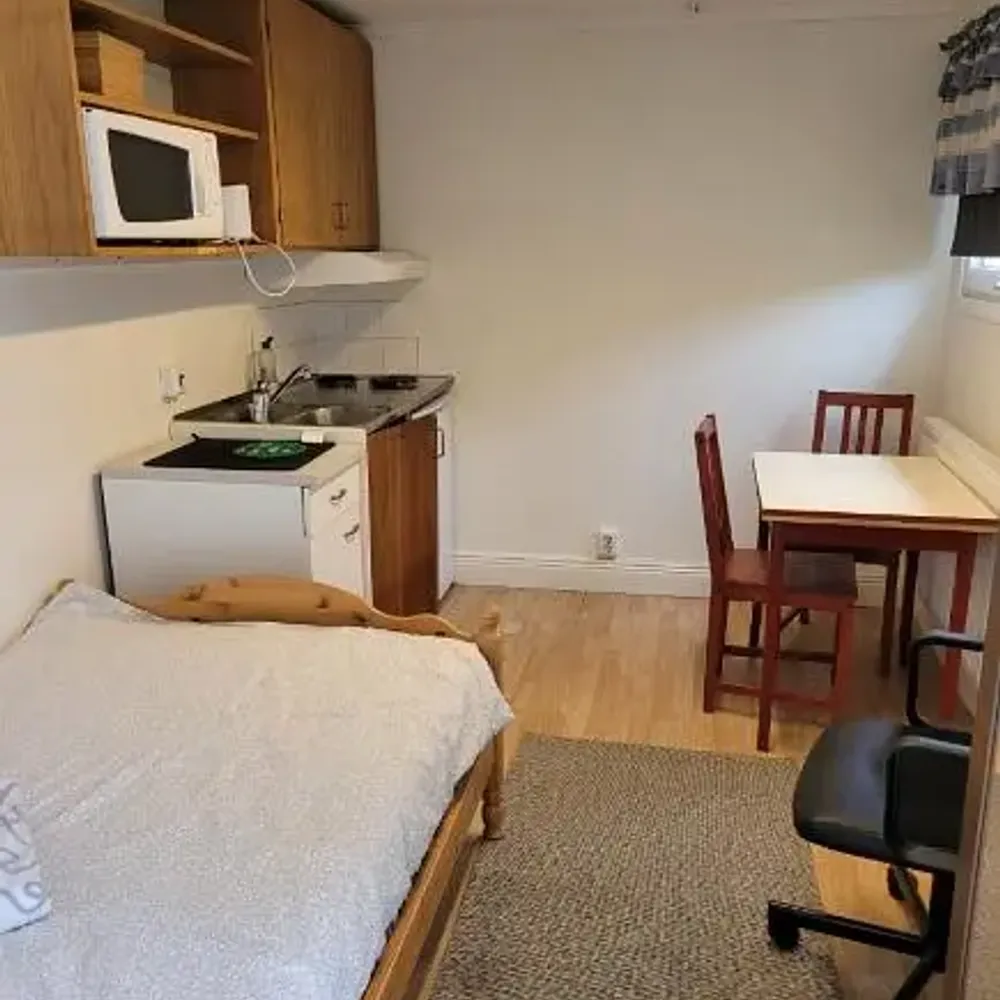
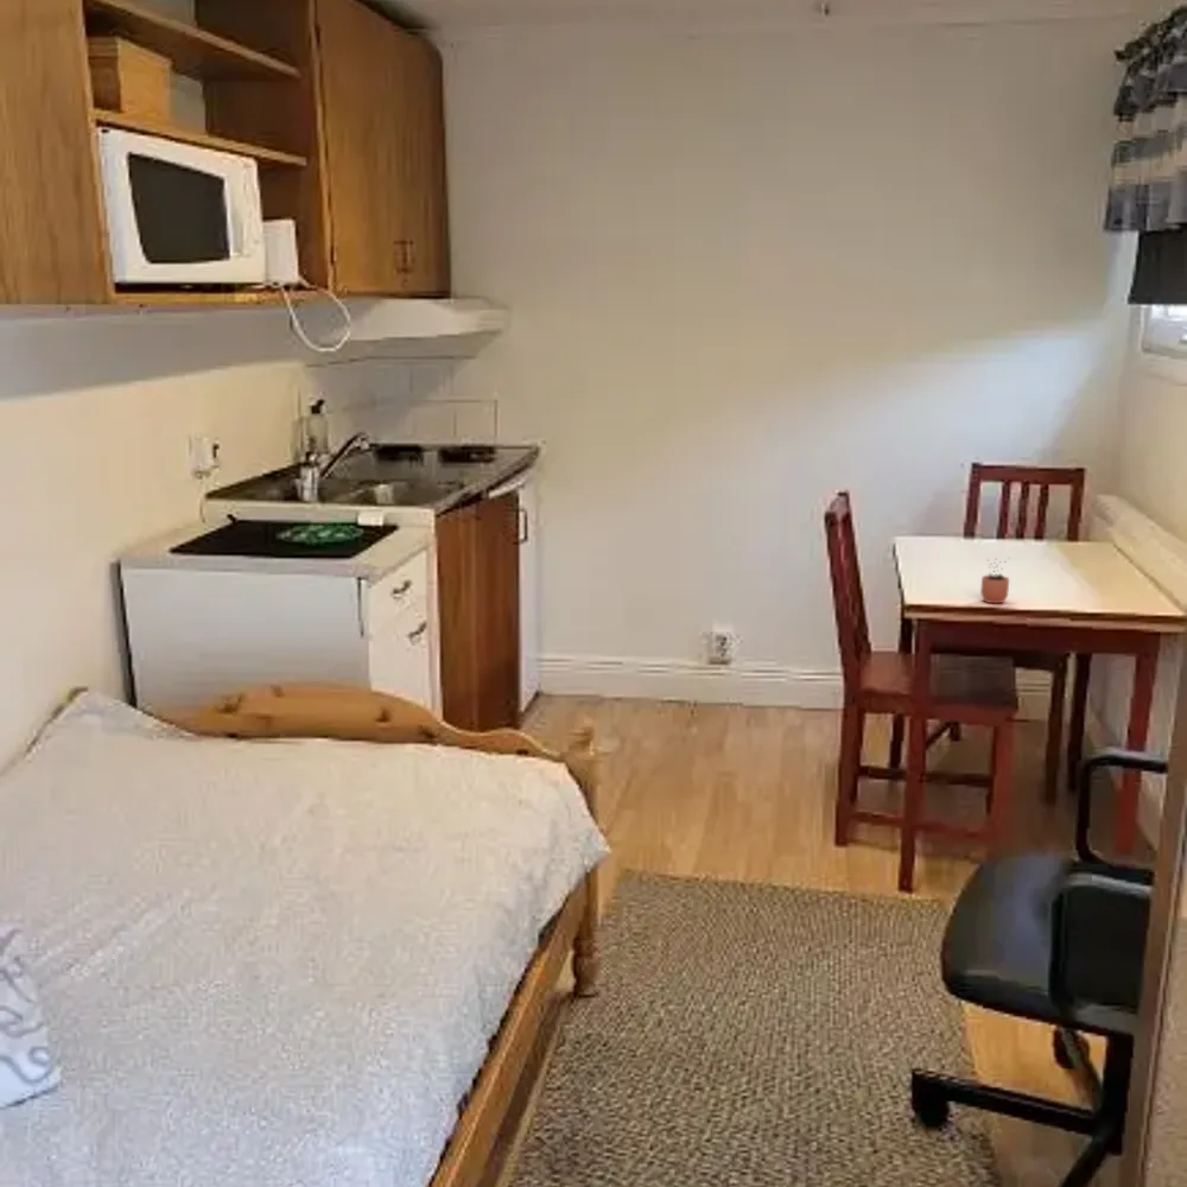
+ cocoa (996, 577)
